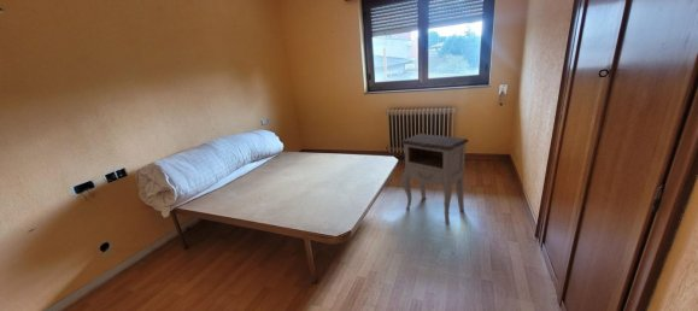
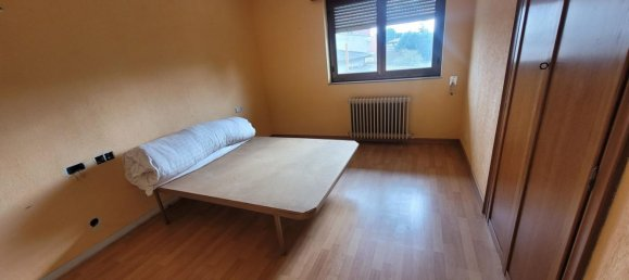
- nightstand (433, 176)
